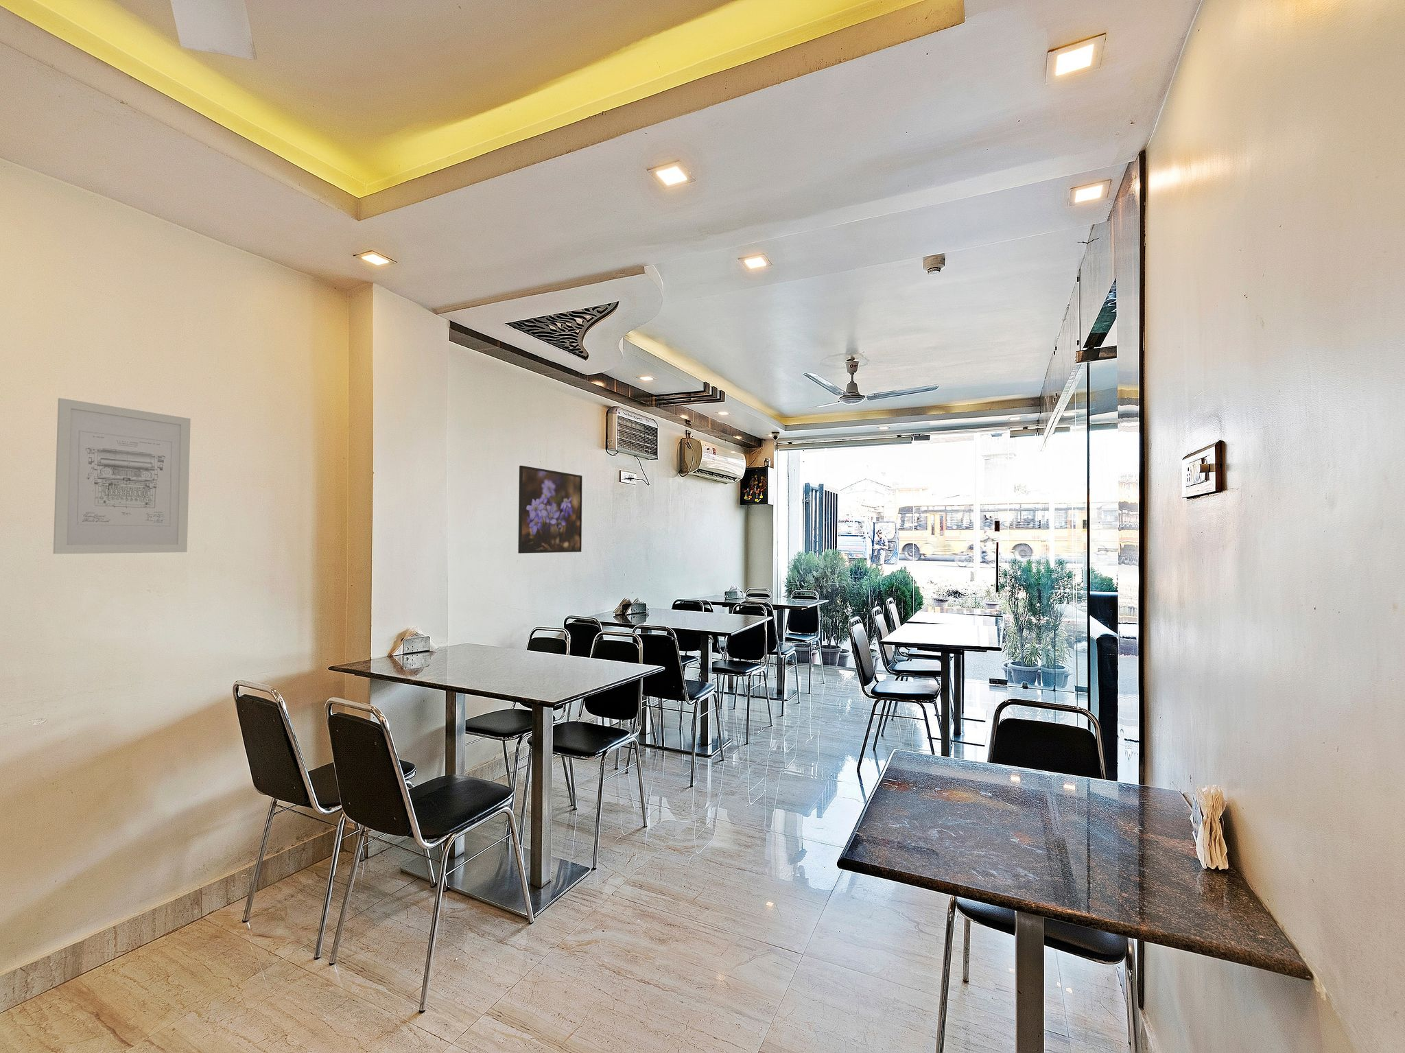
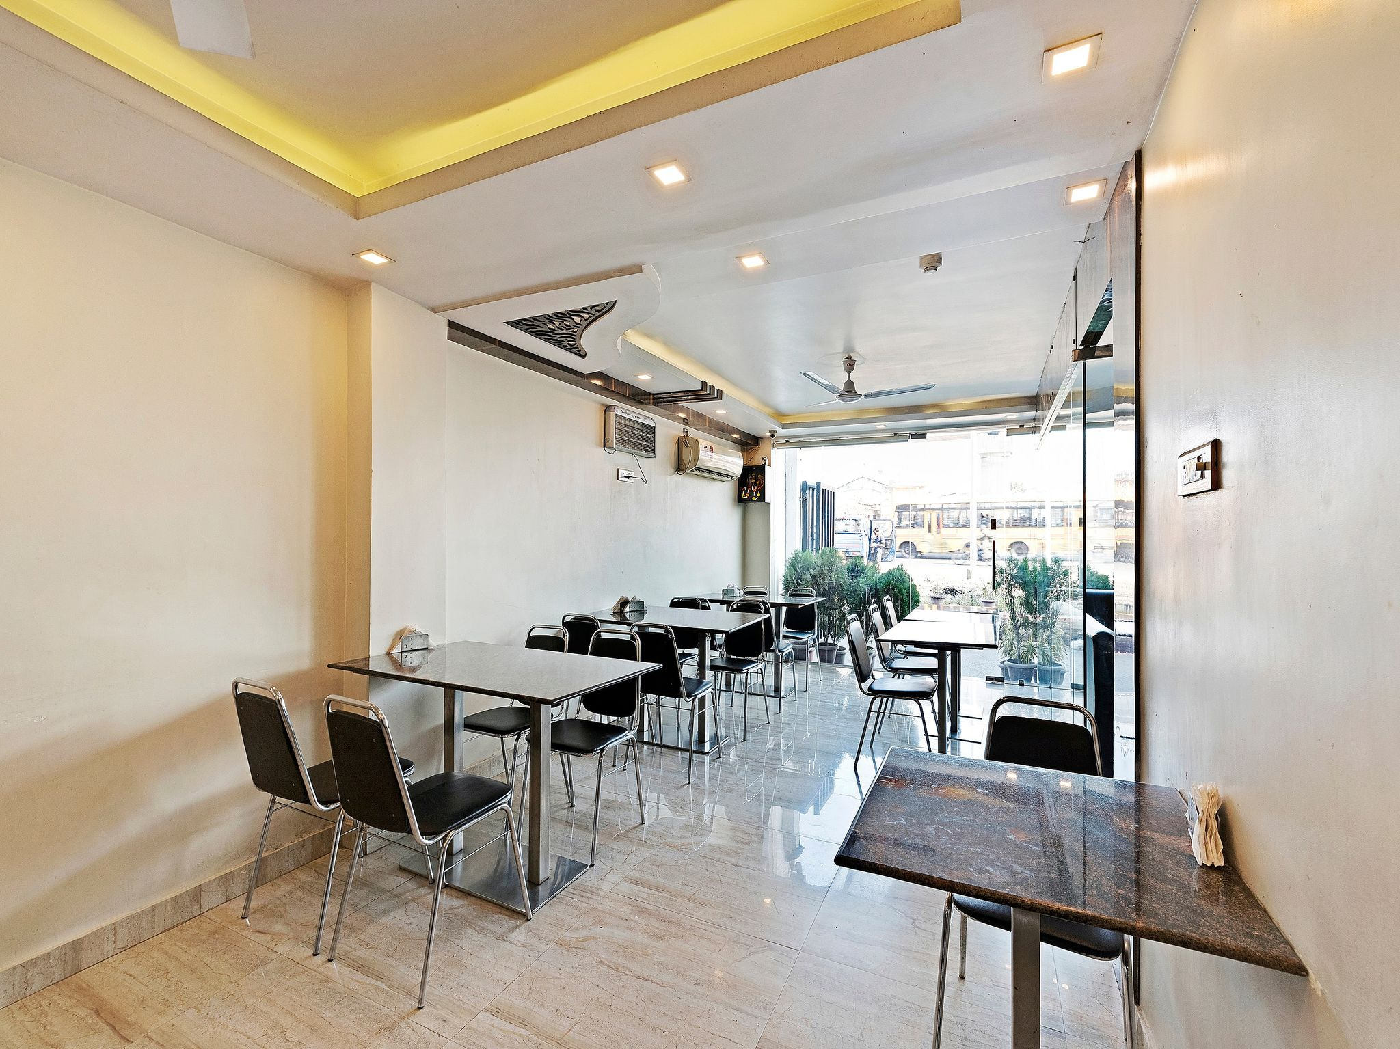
- wall art (127, 481)
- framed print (552, 511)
